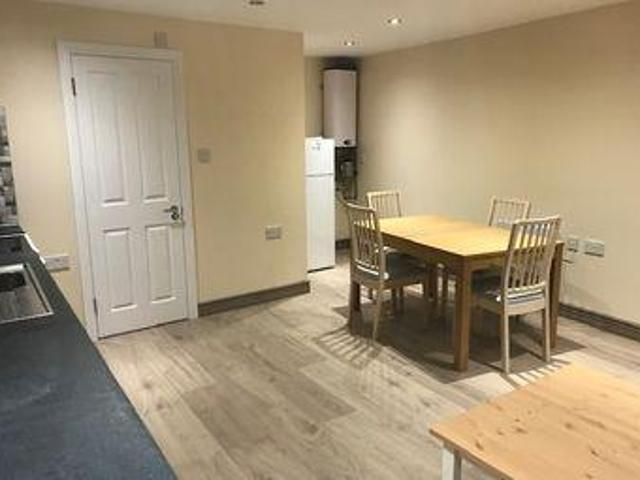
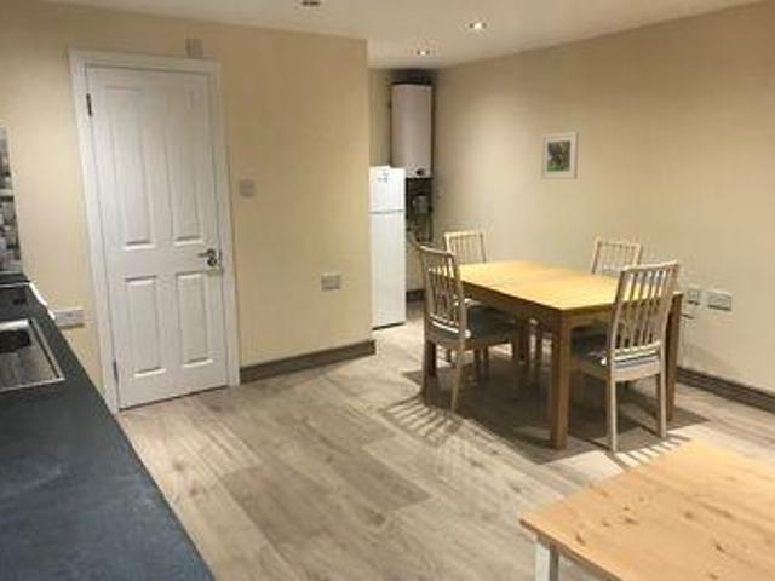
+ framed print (558, 156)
